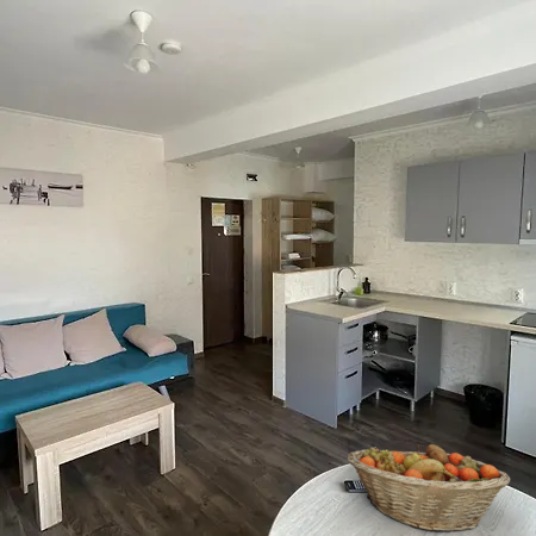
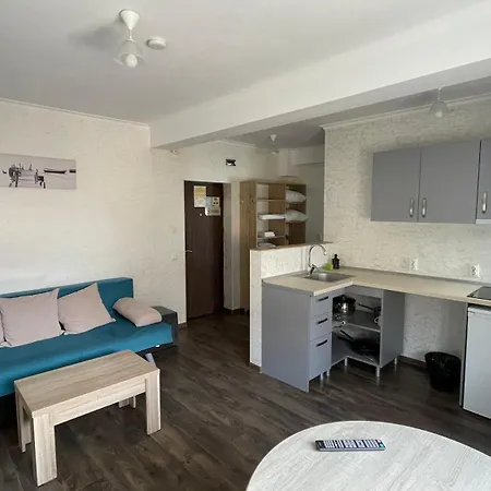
- fruit basket (423, 476)
